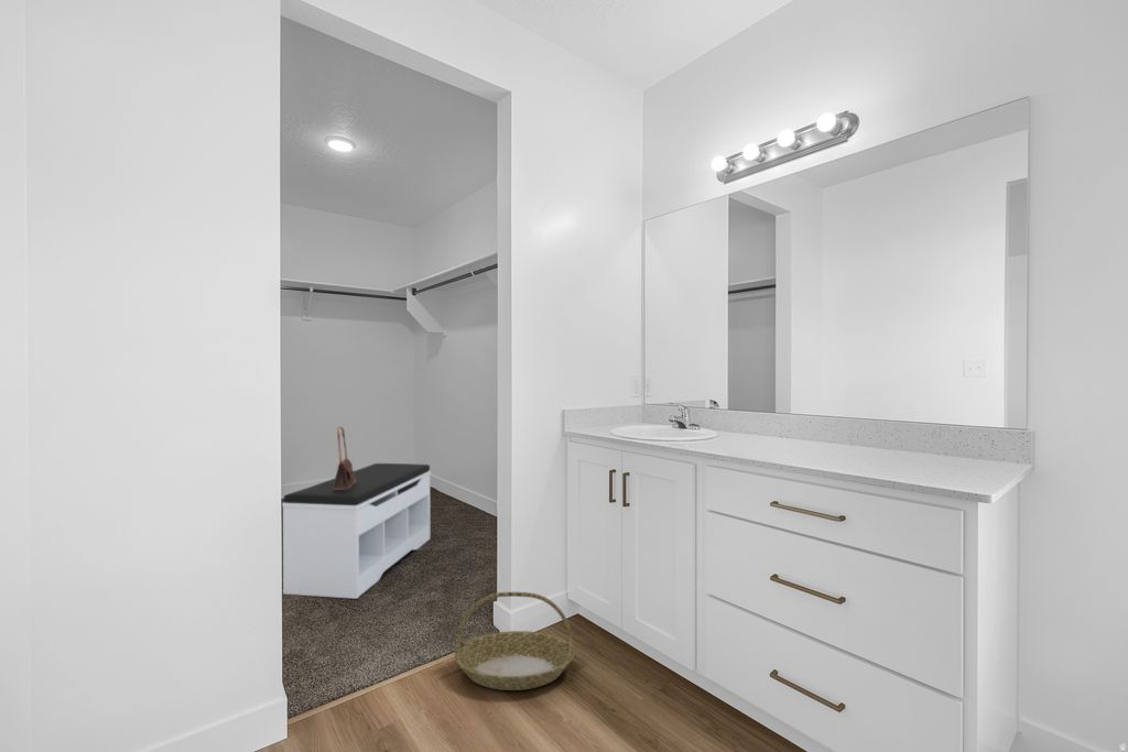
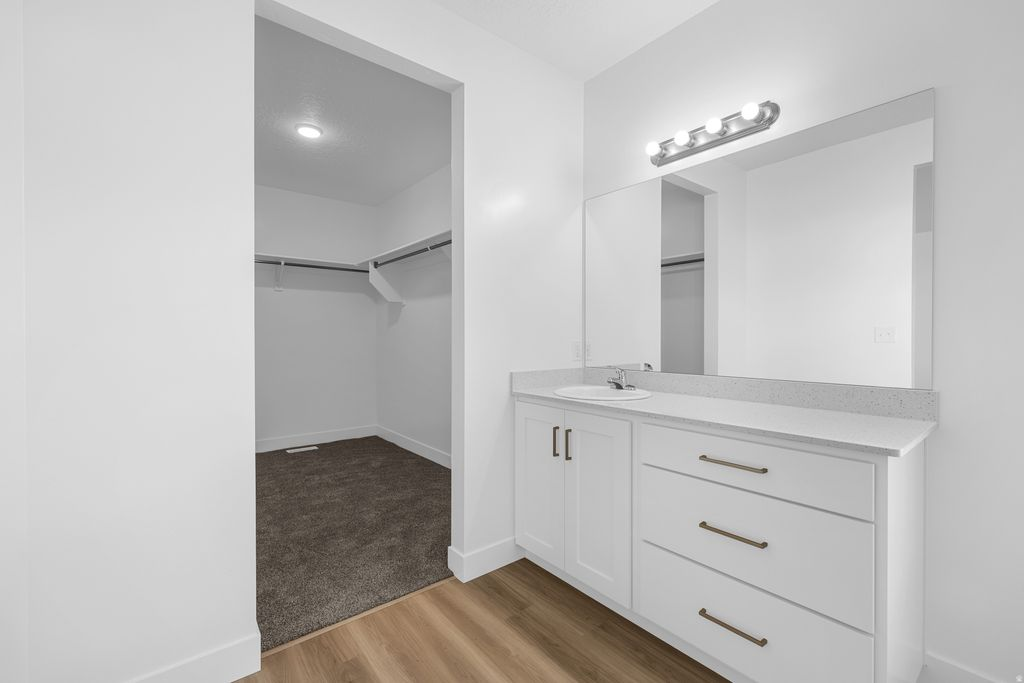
- shoulder bag (345, 456)
- bench (367, 520)
- basket (514, 631)
